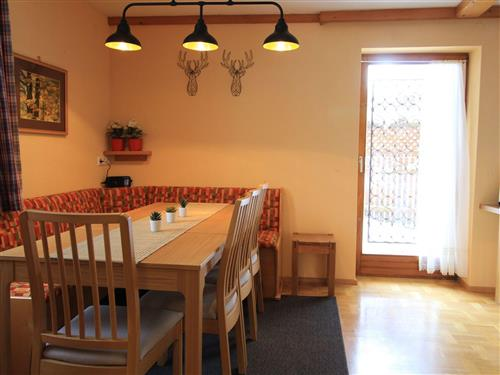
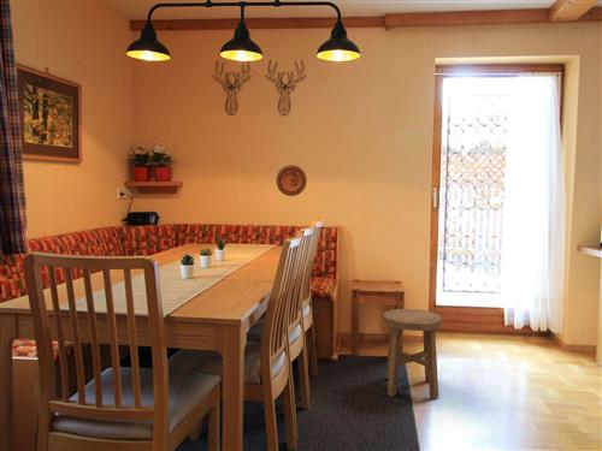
+ stool (413, 354)
+ decorative plate (291, 180)
